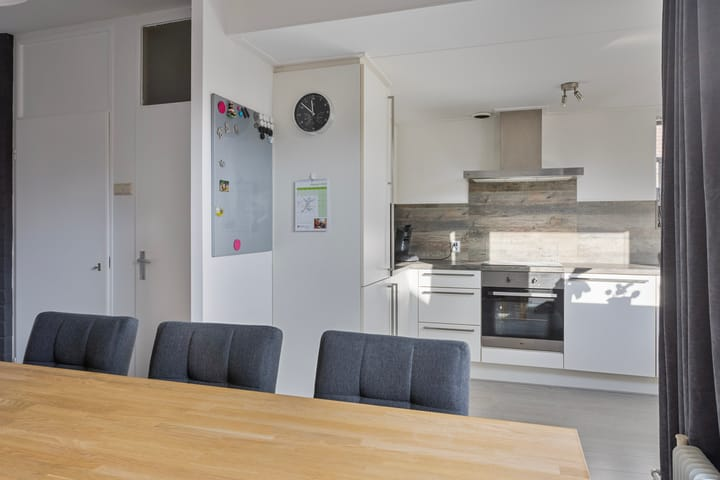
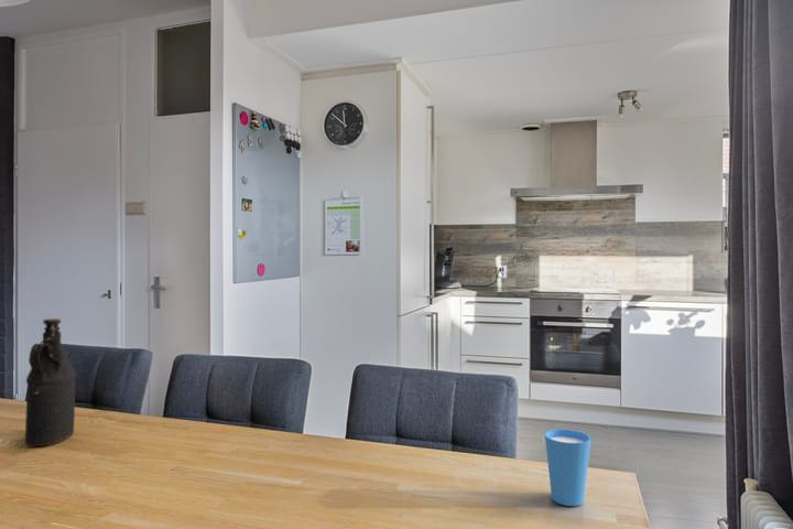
+ cup (567, 467)
+ bottle (51, 378)
